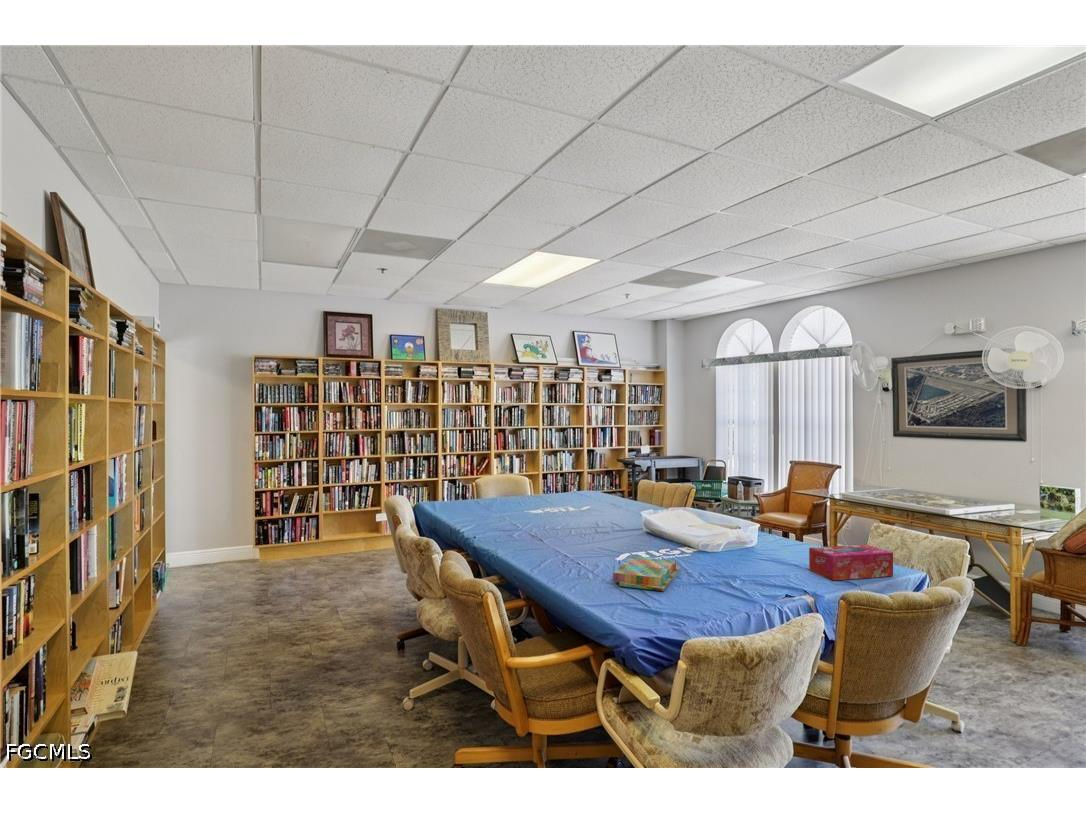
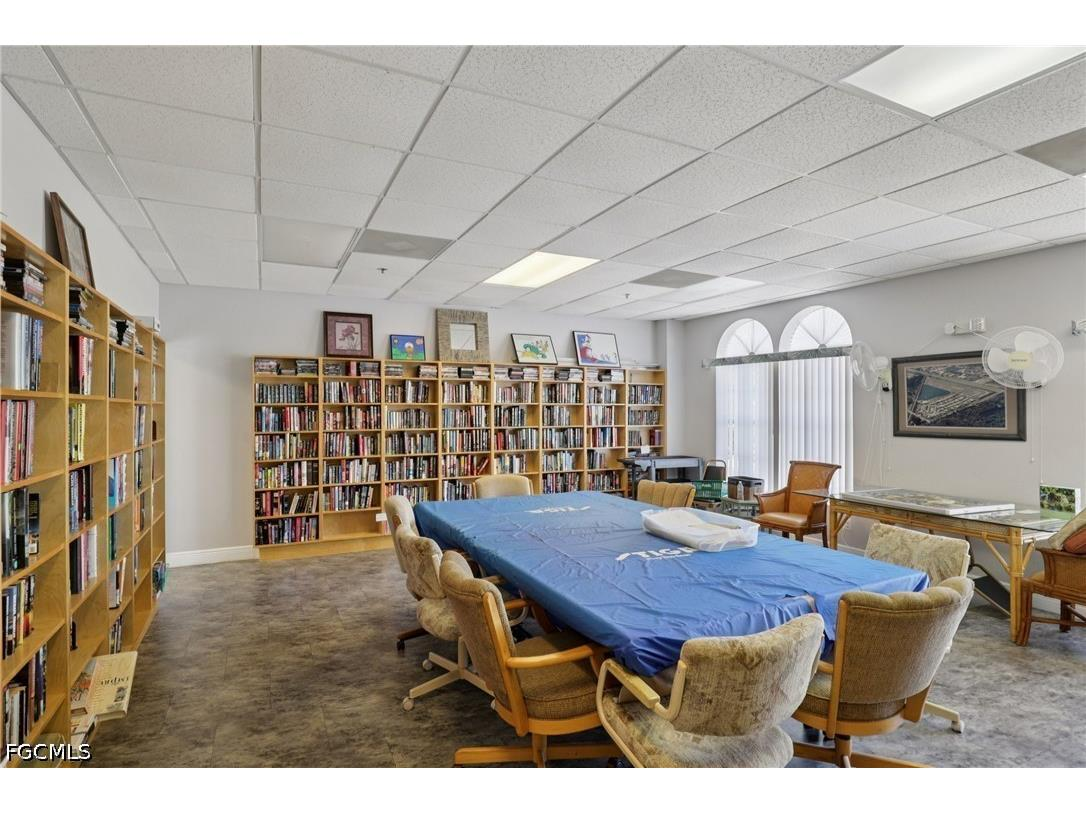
- tissue box (850, 561)
- board game (647, 571)
